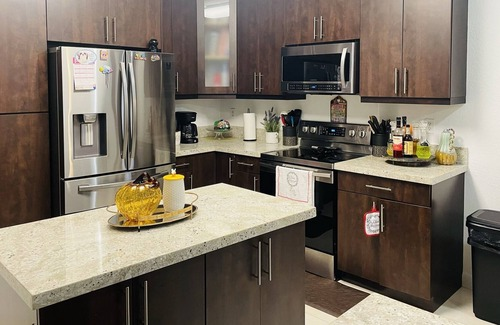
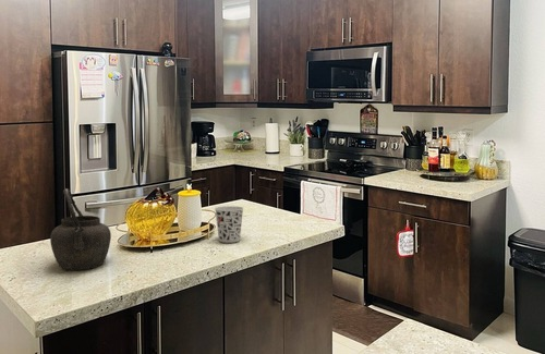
+ kettle (77, 228)
+ cup (229, 224)
